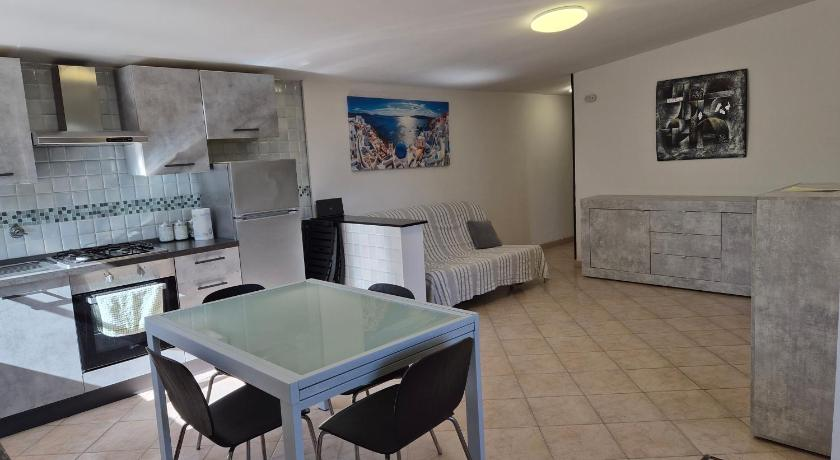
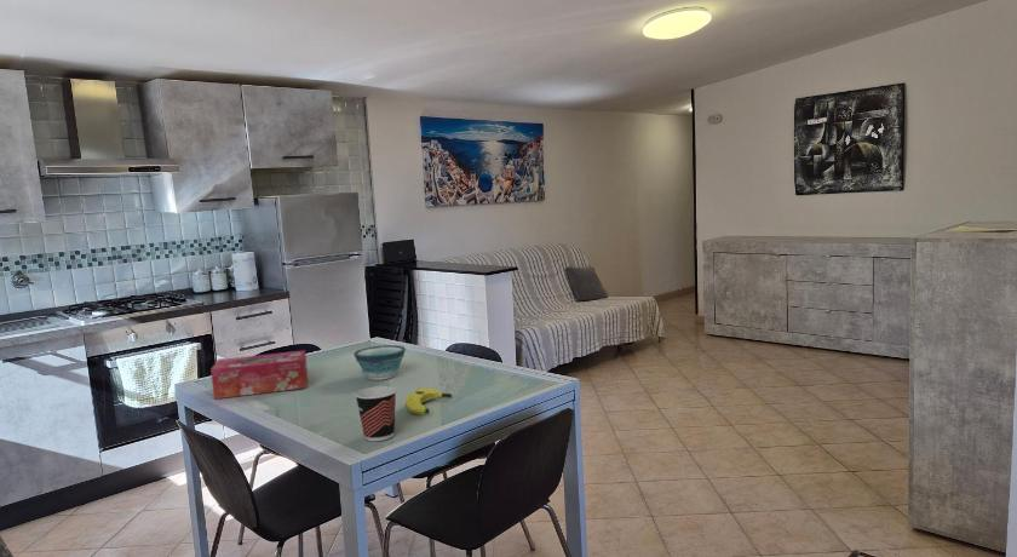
+ cup (377, 414)
+ banana (430, 398)
+ tissue box (262, 373)
+ bowl (380, 363)
